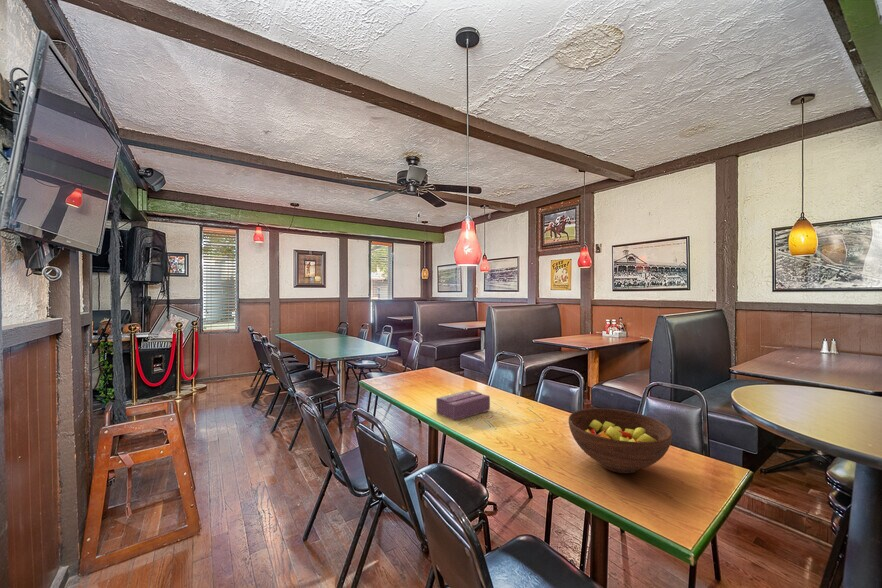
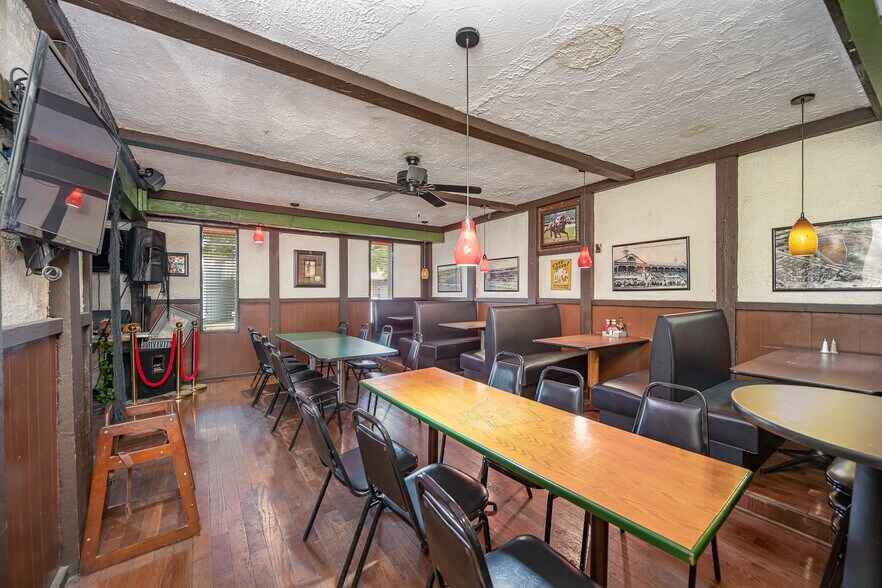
- fruit bowl (617, 444)
- tissue box (463, 404)
